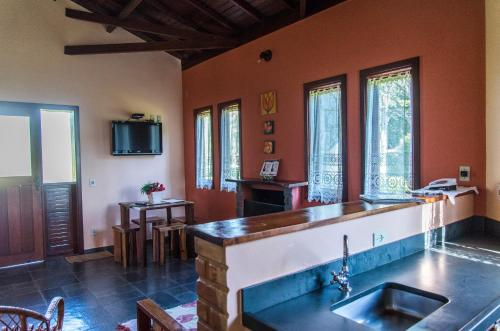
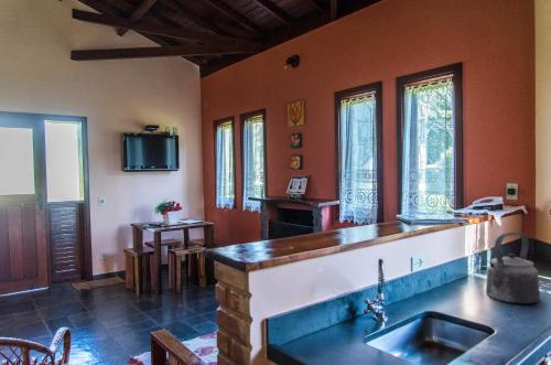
+ kettle (509, 266)
